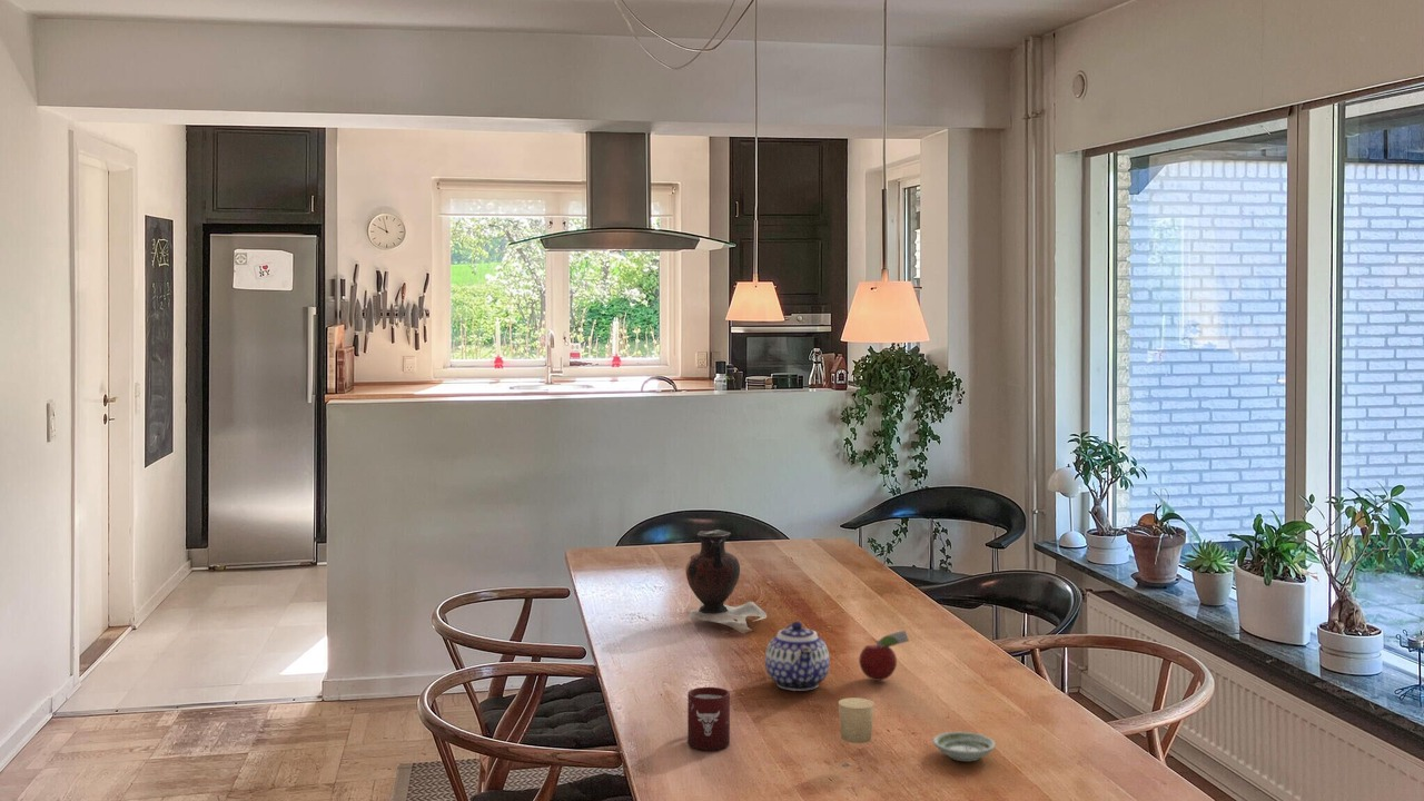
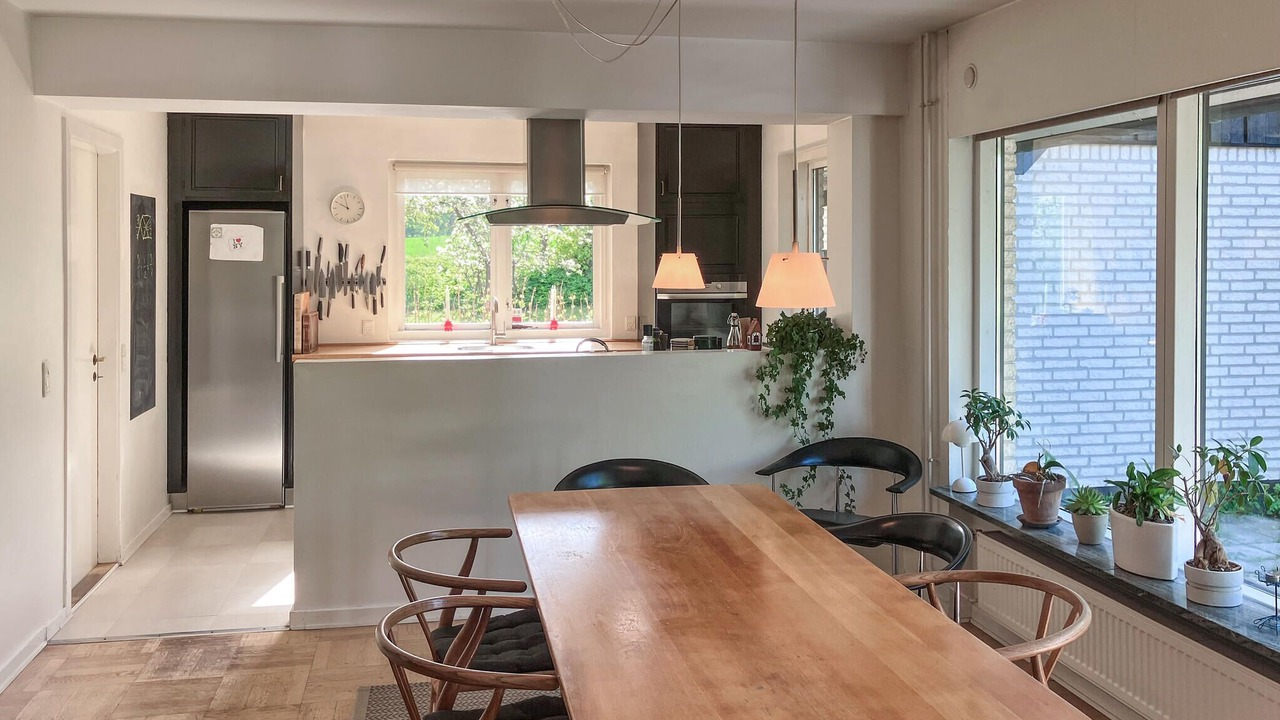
- candle (856, 734)
- cup (706, 714)
- saucer (963, 748)
- vase (725, 576)
- fruit (882, 653)
- teapot (797, 653)
